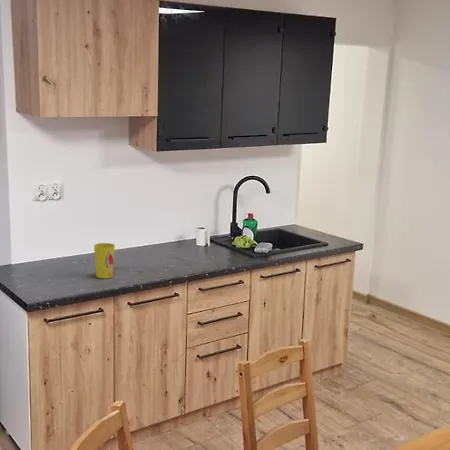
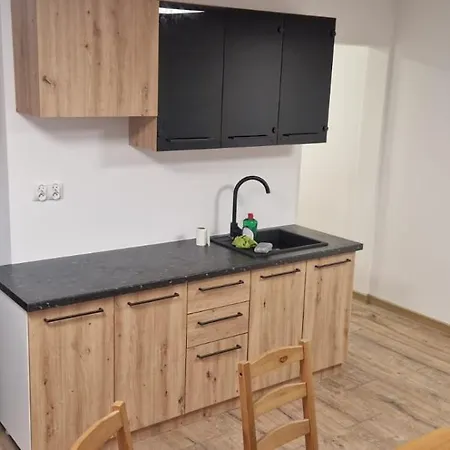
- cup (104, 260)
